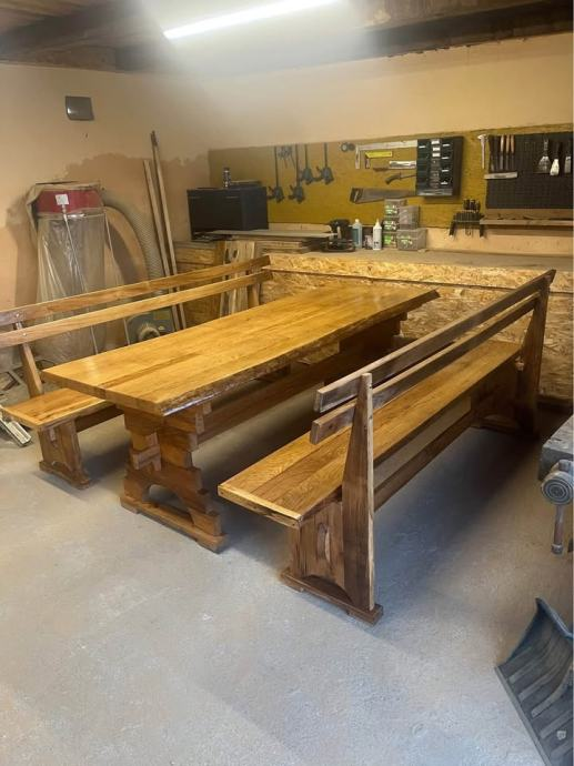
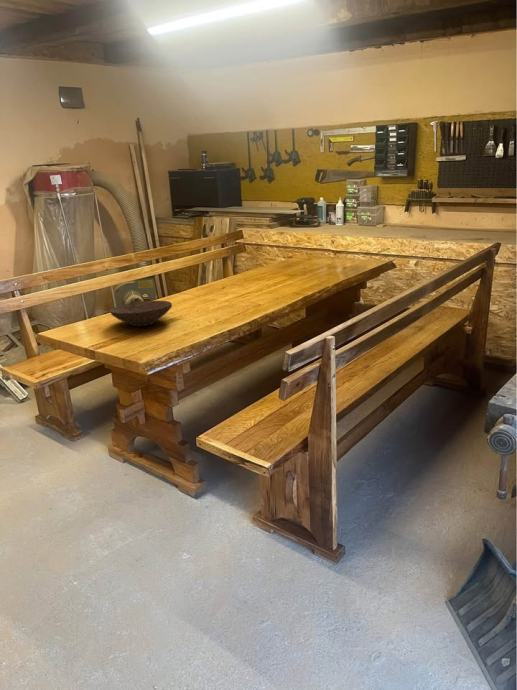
+ wooden bowl (142, 315)
